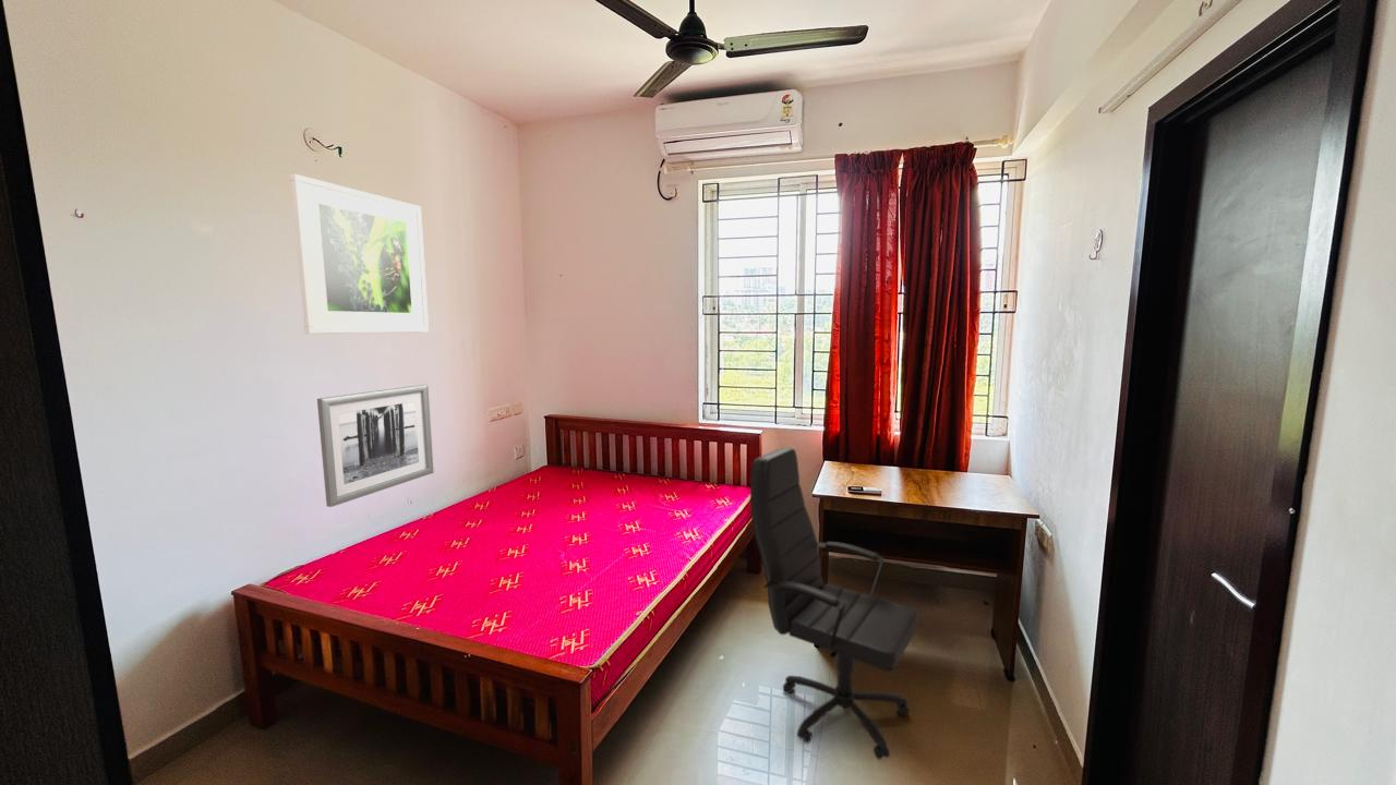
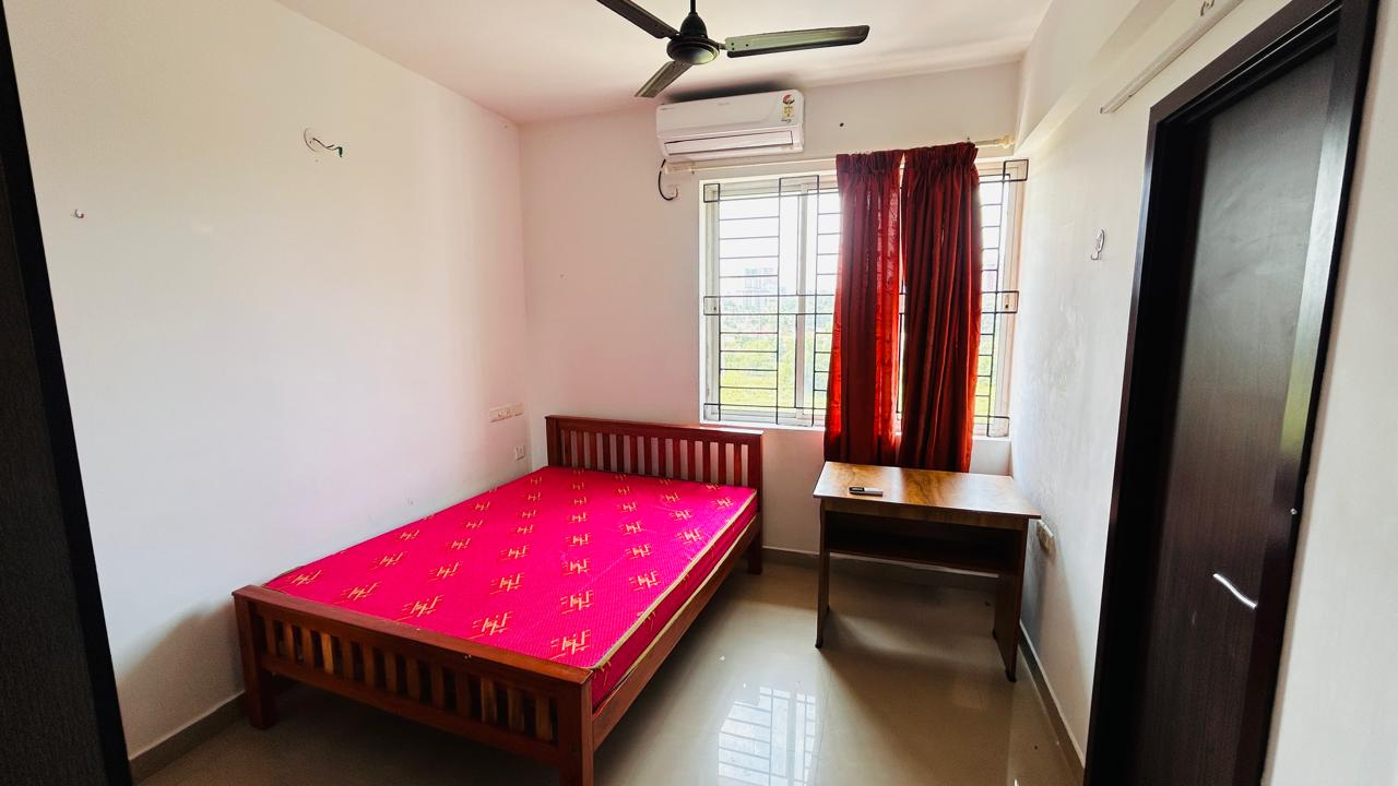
- office chair (831, 587)
- wall art (382, 439)
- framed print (369, 263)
